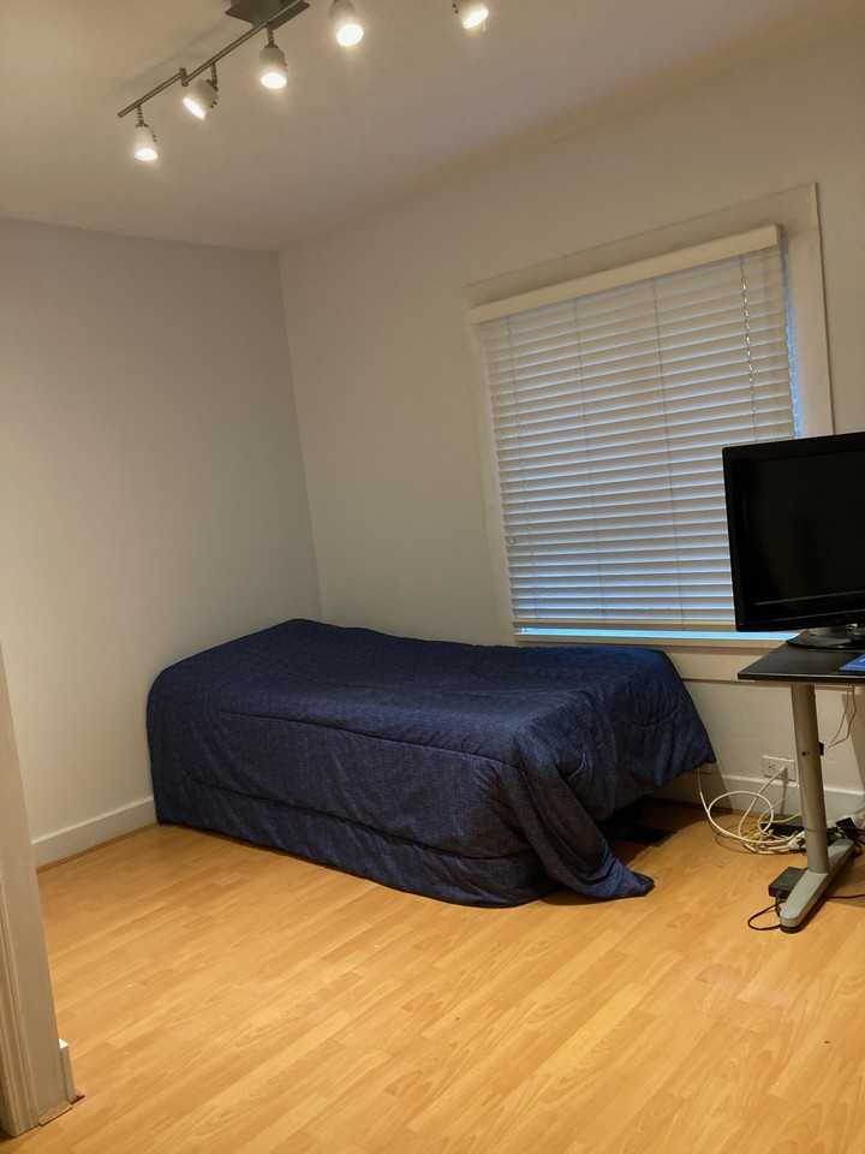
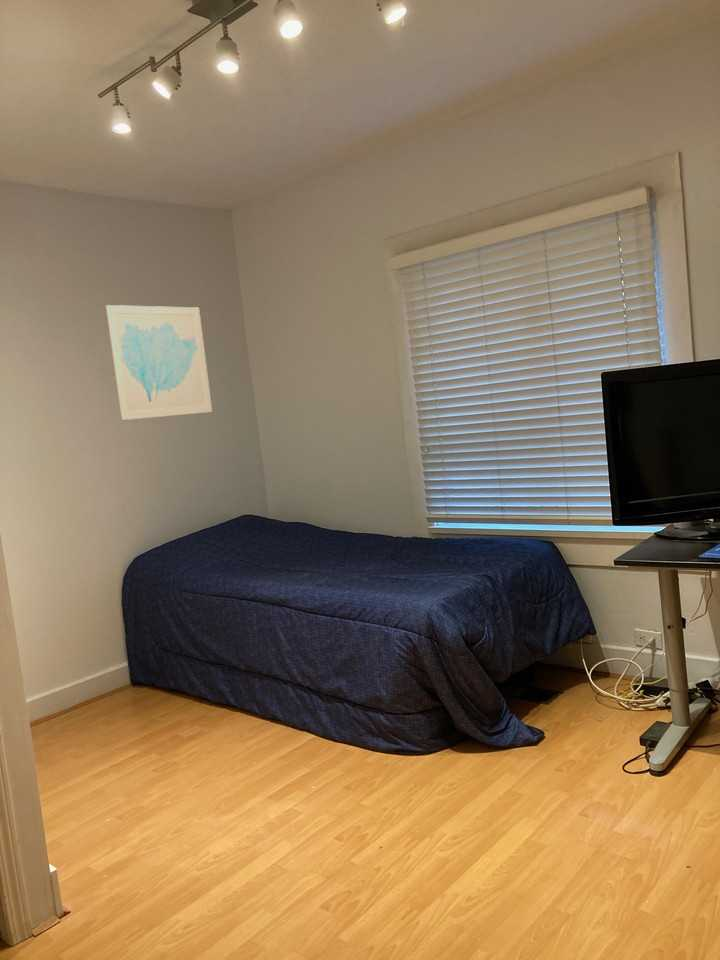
+ wall art (161, 361)
